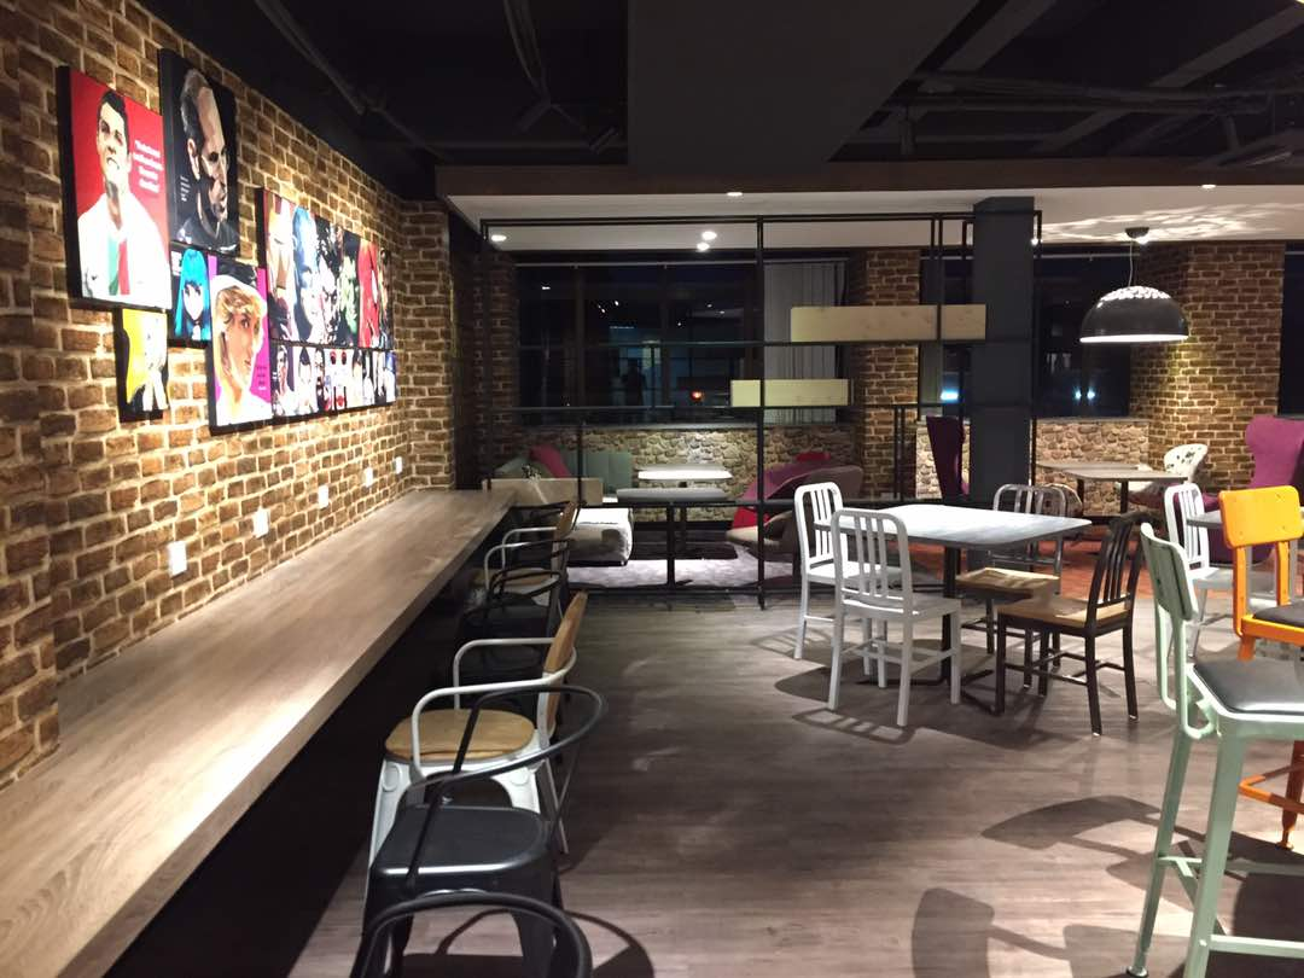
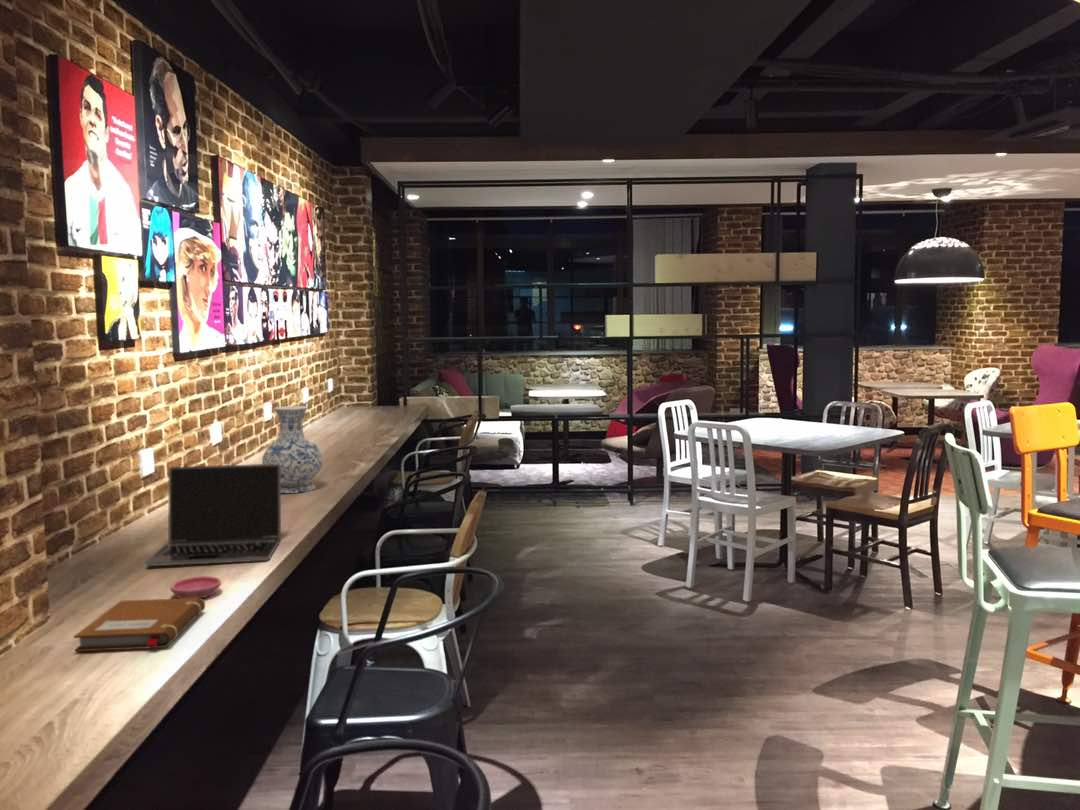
+ saucer (196, 588)
+ notebook (143, 623)
+ vase (292, 448)
+ laptop (216, 512)
